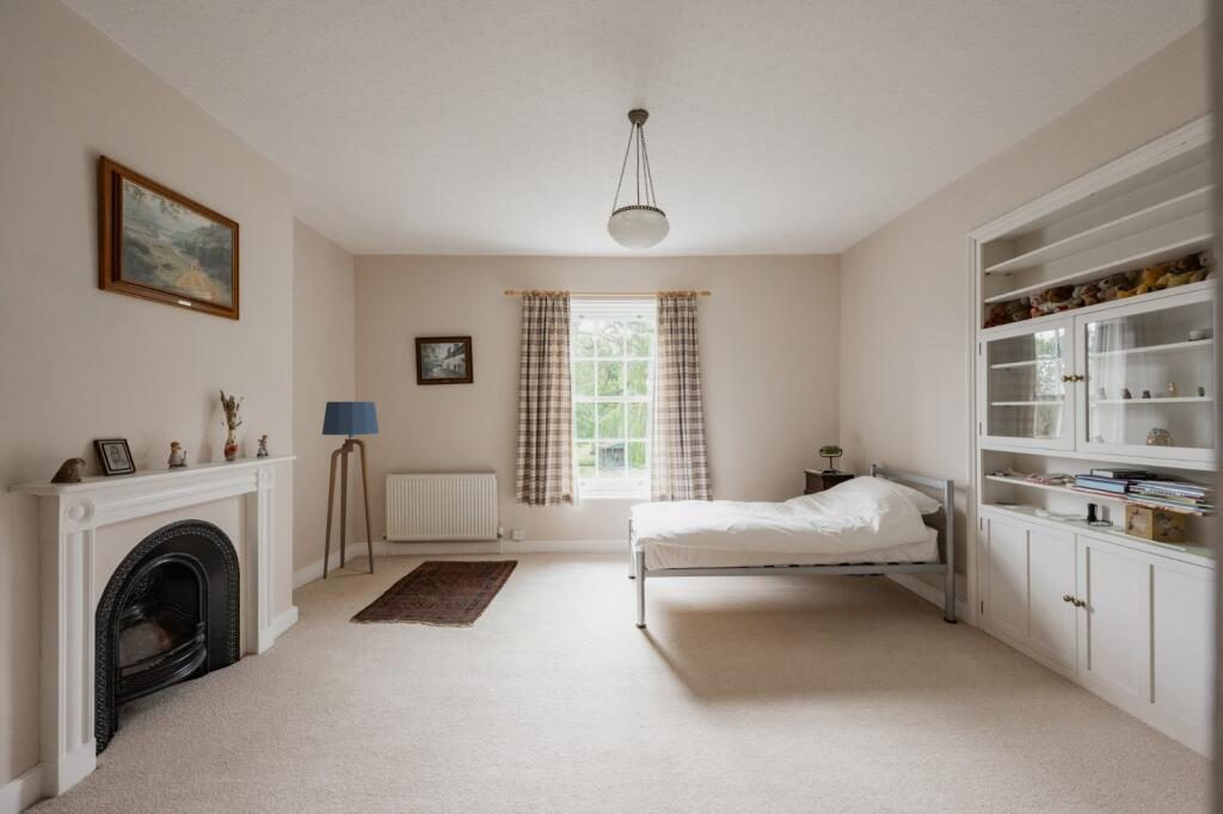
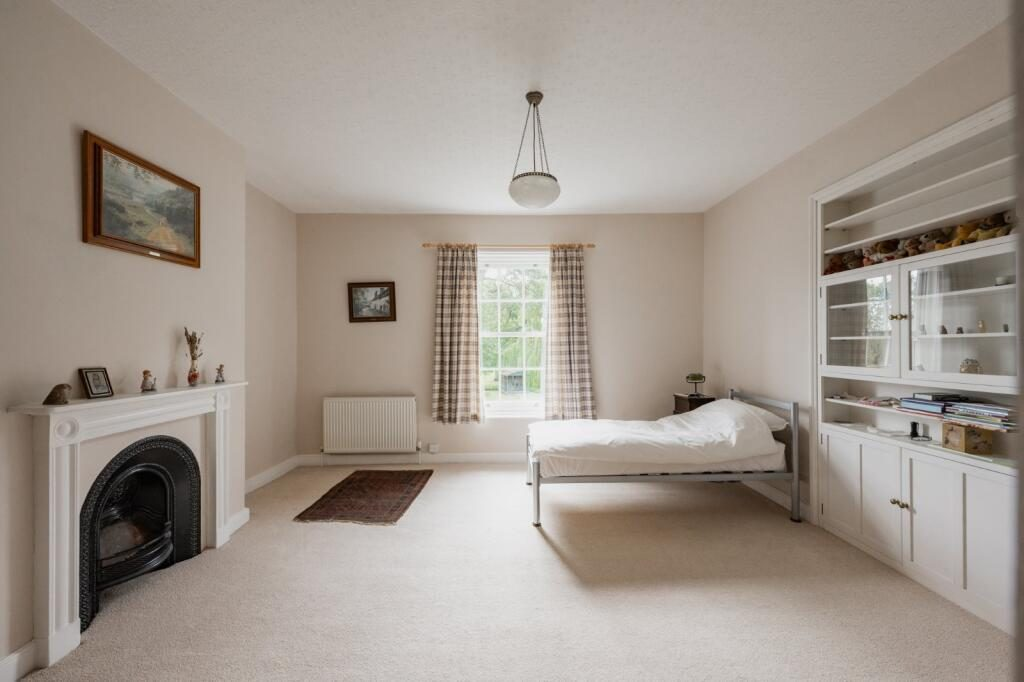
- floor lamp (346, 485)
